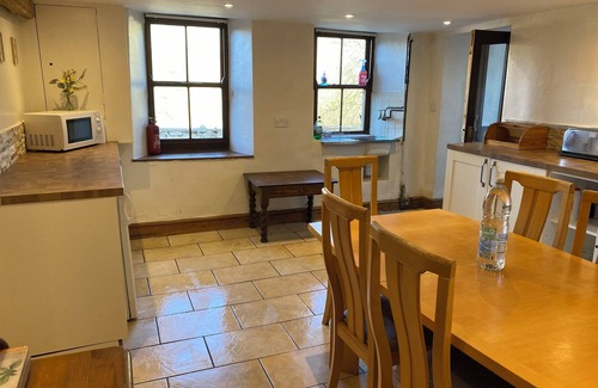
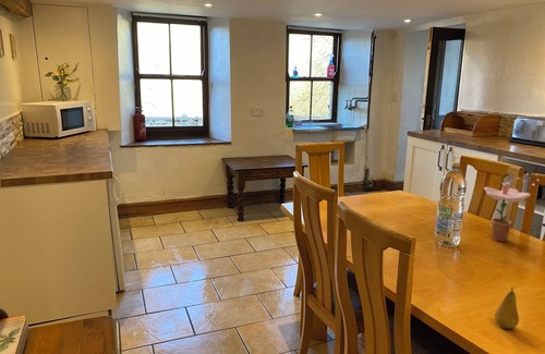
+ flower (506, 205)
+ fruit (508, 306)
